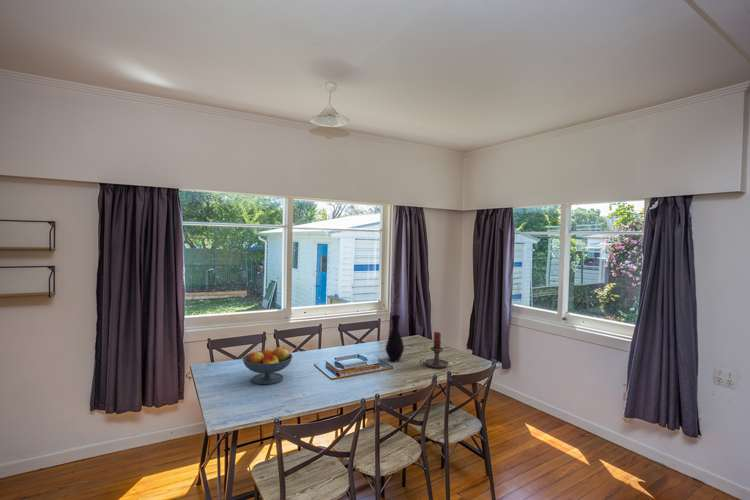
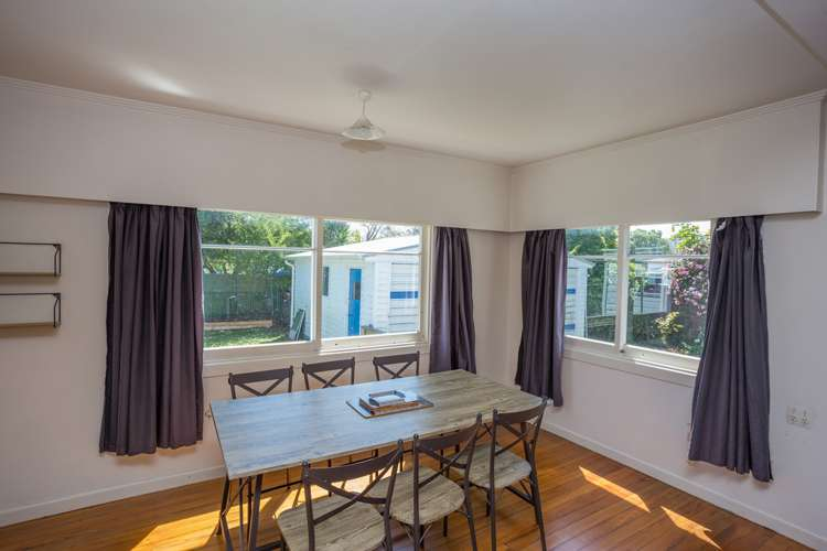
- fruit bowl (267, 363)
- vase (395, 337)
- candle holder (433, 348)
